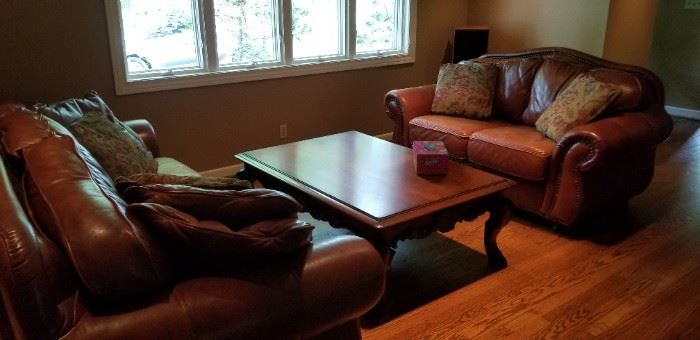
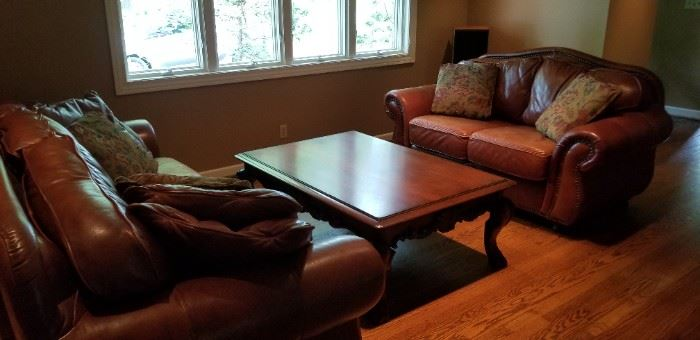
- tissue box (429, 156)
